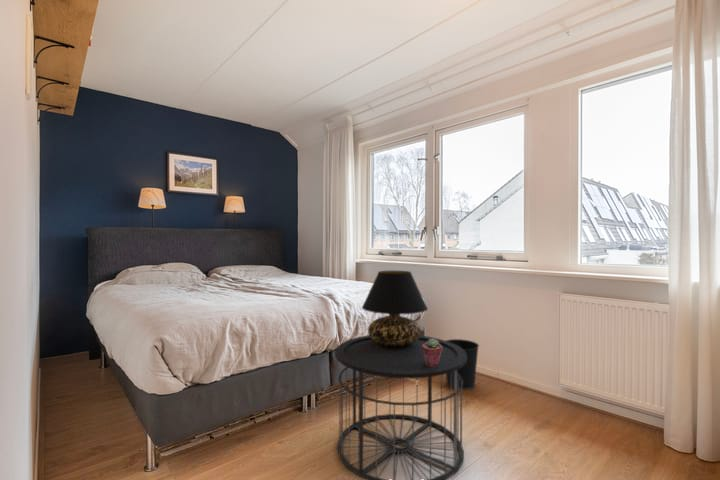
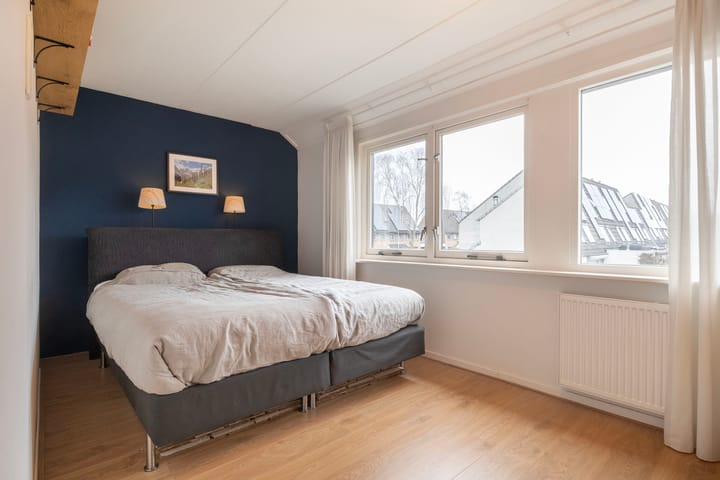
- wastebasket (461, 367)
- potted succulent (431, 348)
- side table (399, 402)
- table lamp (394, 305)
